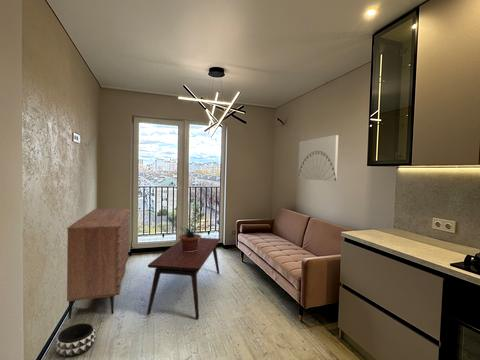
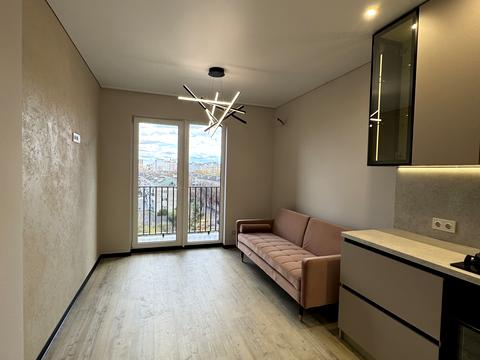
- decorative bowl (76, 339)
- potted plant (191, 238)
- coffee table (189, 270)
- wall art (316, 159)
- sideboard (104, 252)
